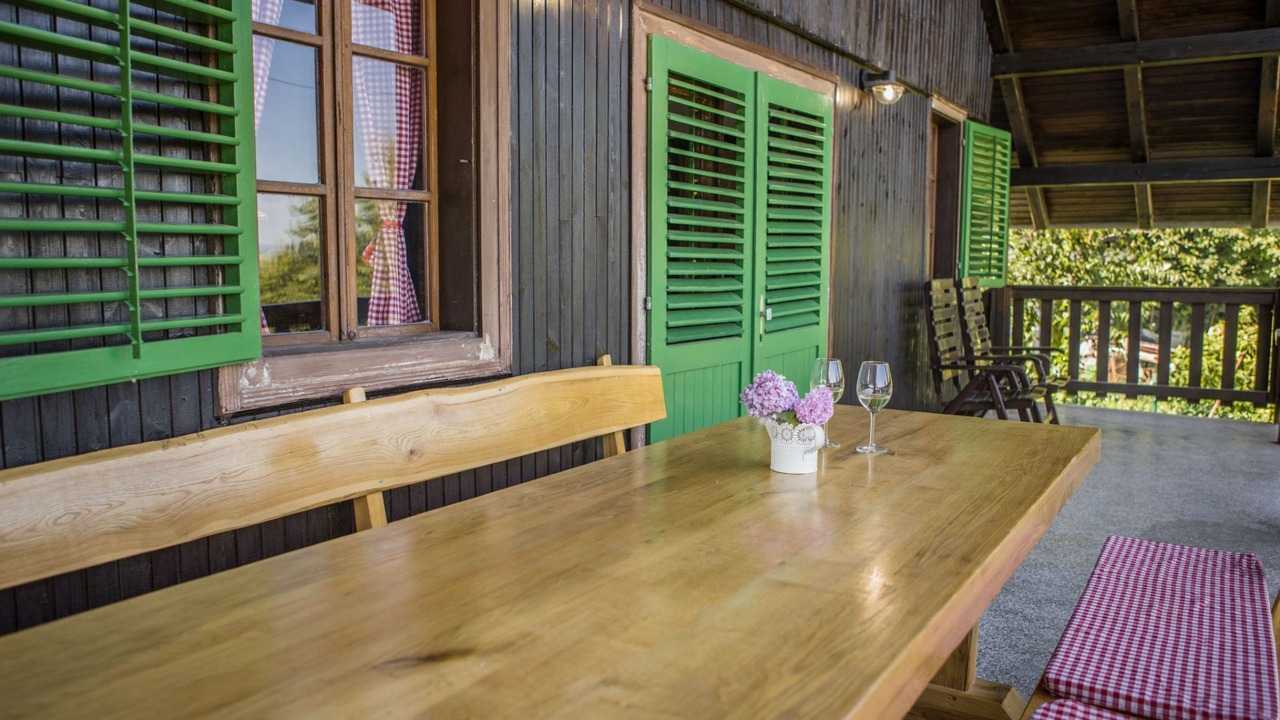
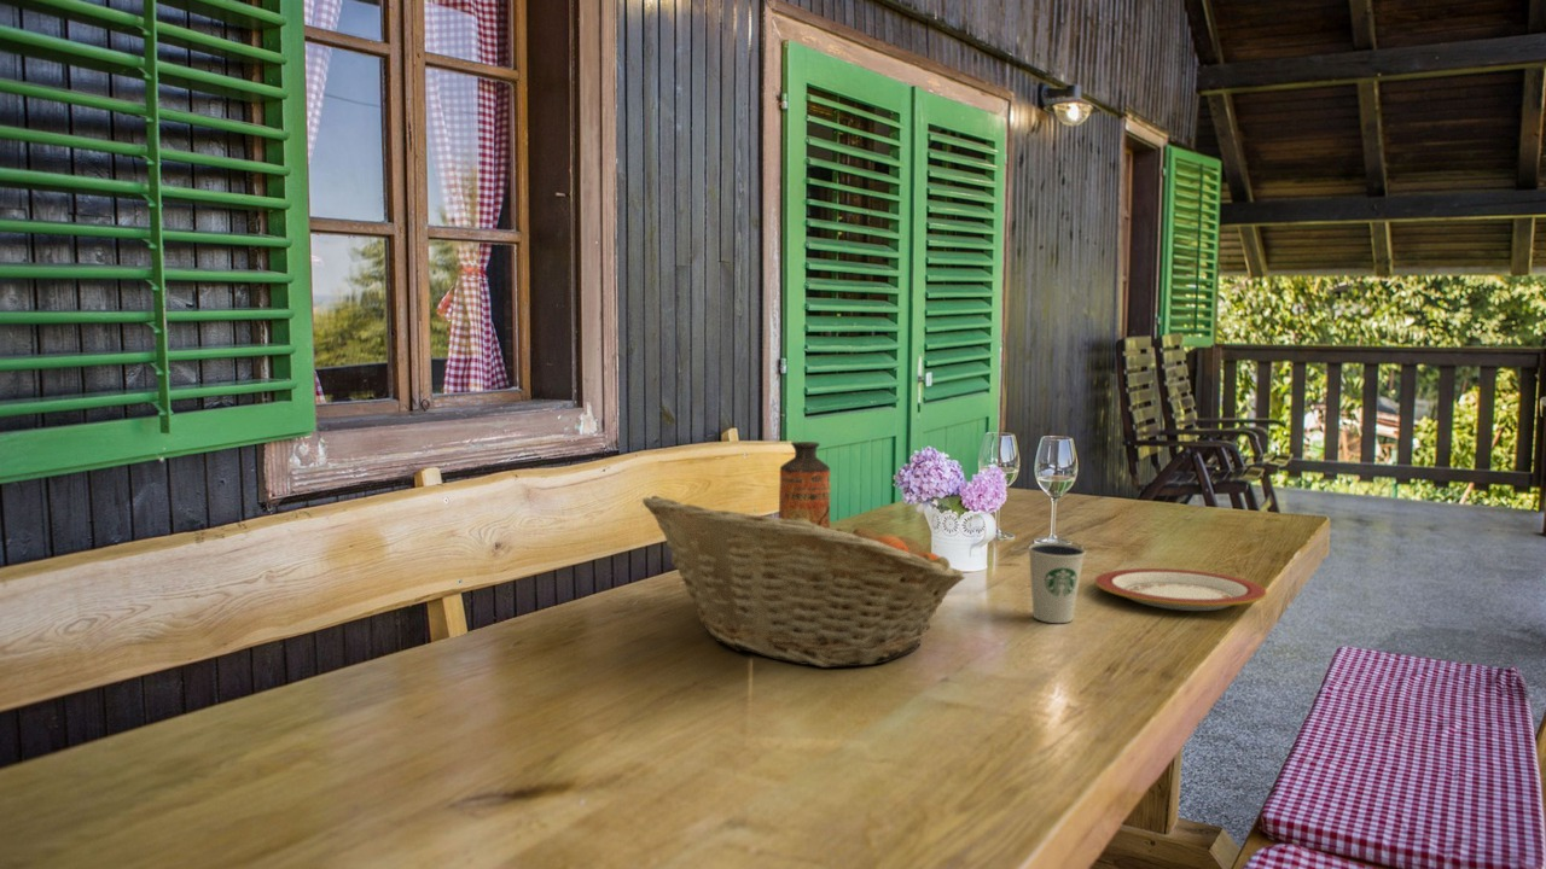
+ dixie cup (1056, 583)
+ plate (1178, 591)
+ bottle (803, 498)
+ fruit basket (797, 565)
